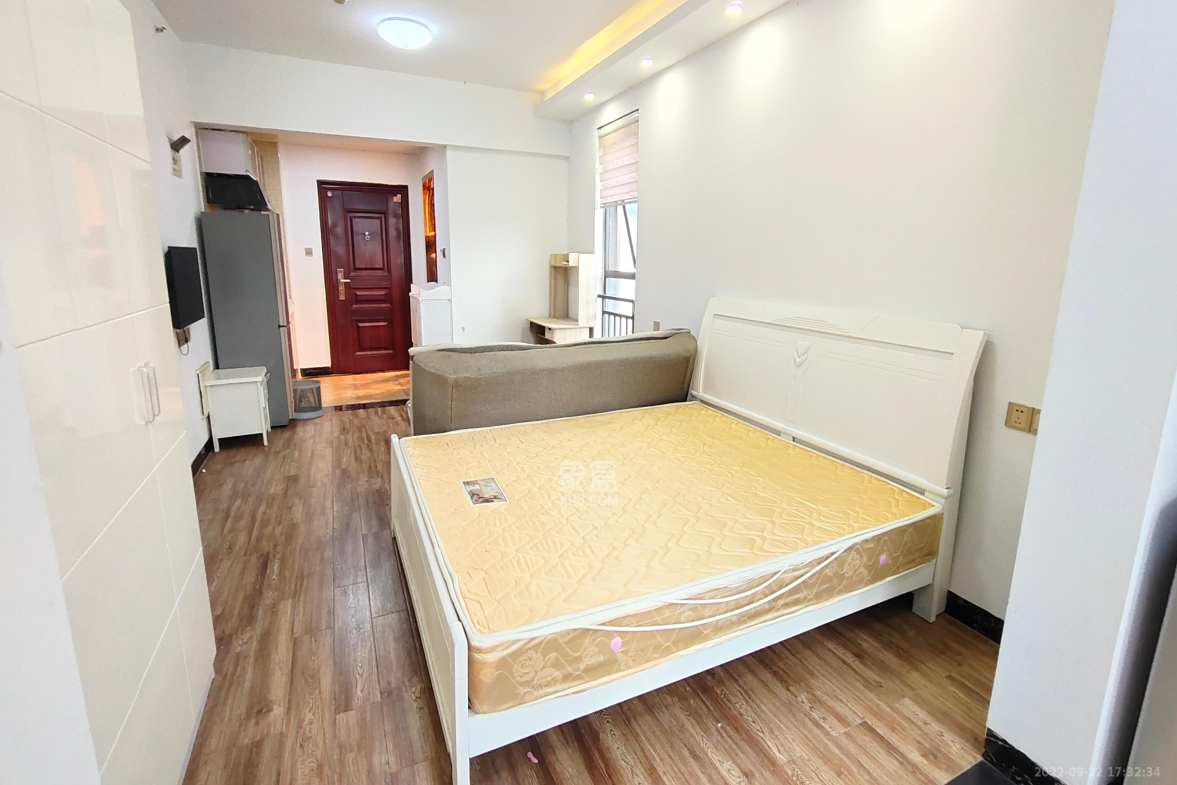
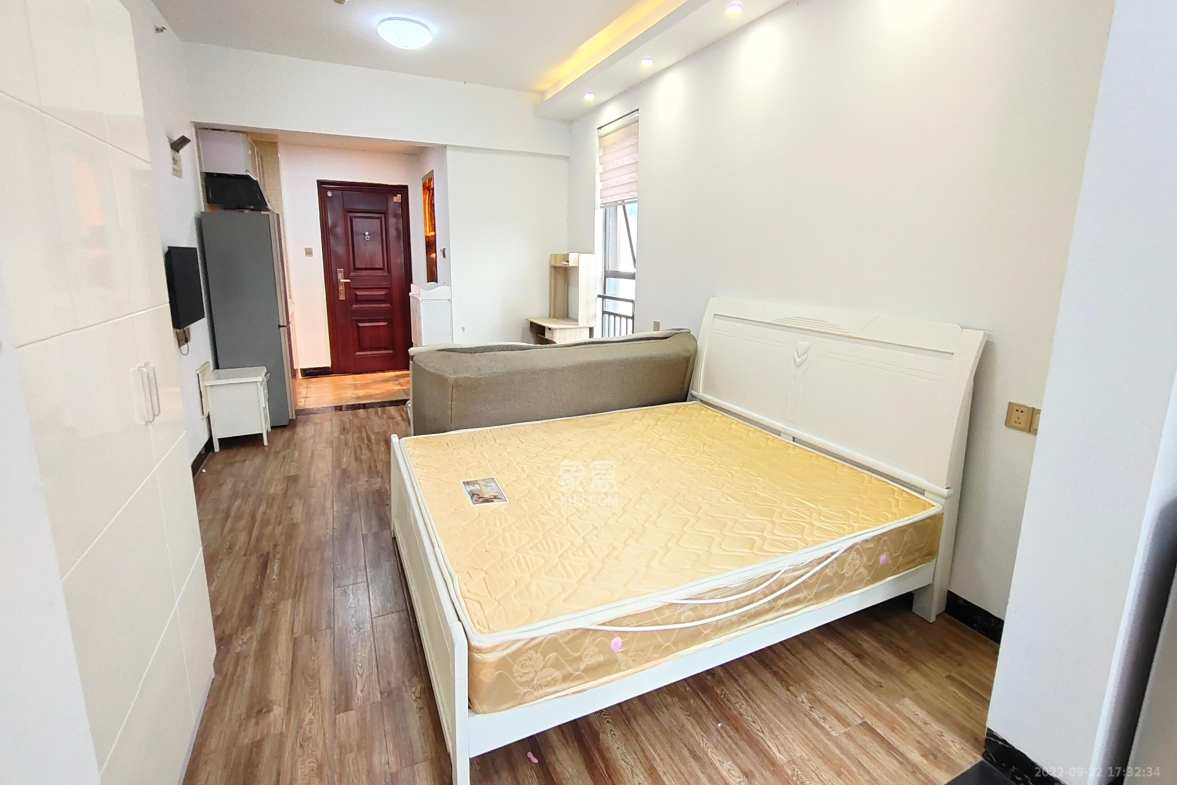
- wastebasket (305, 399)
